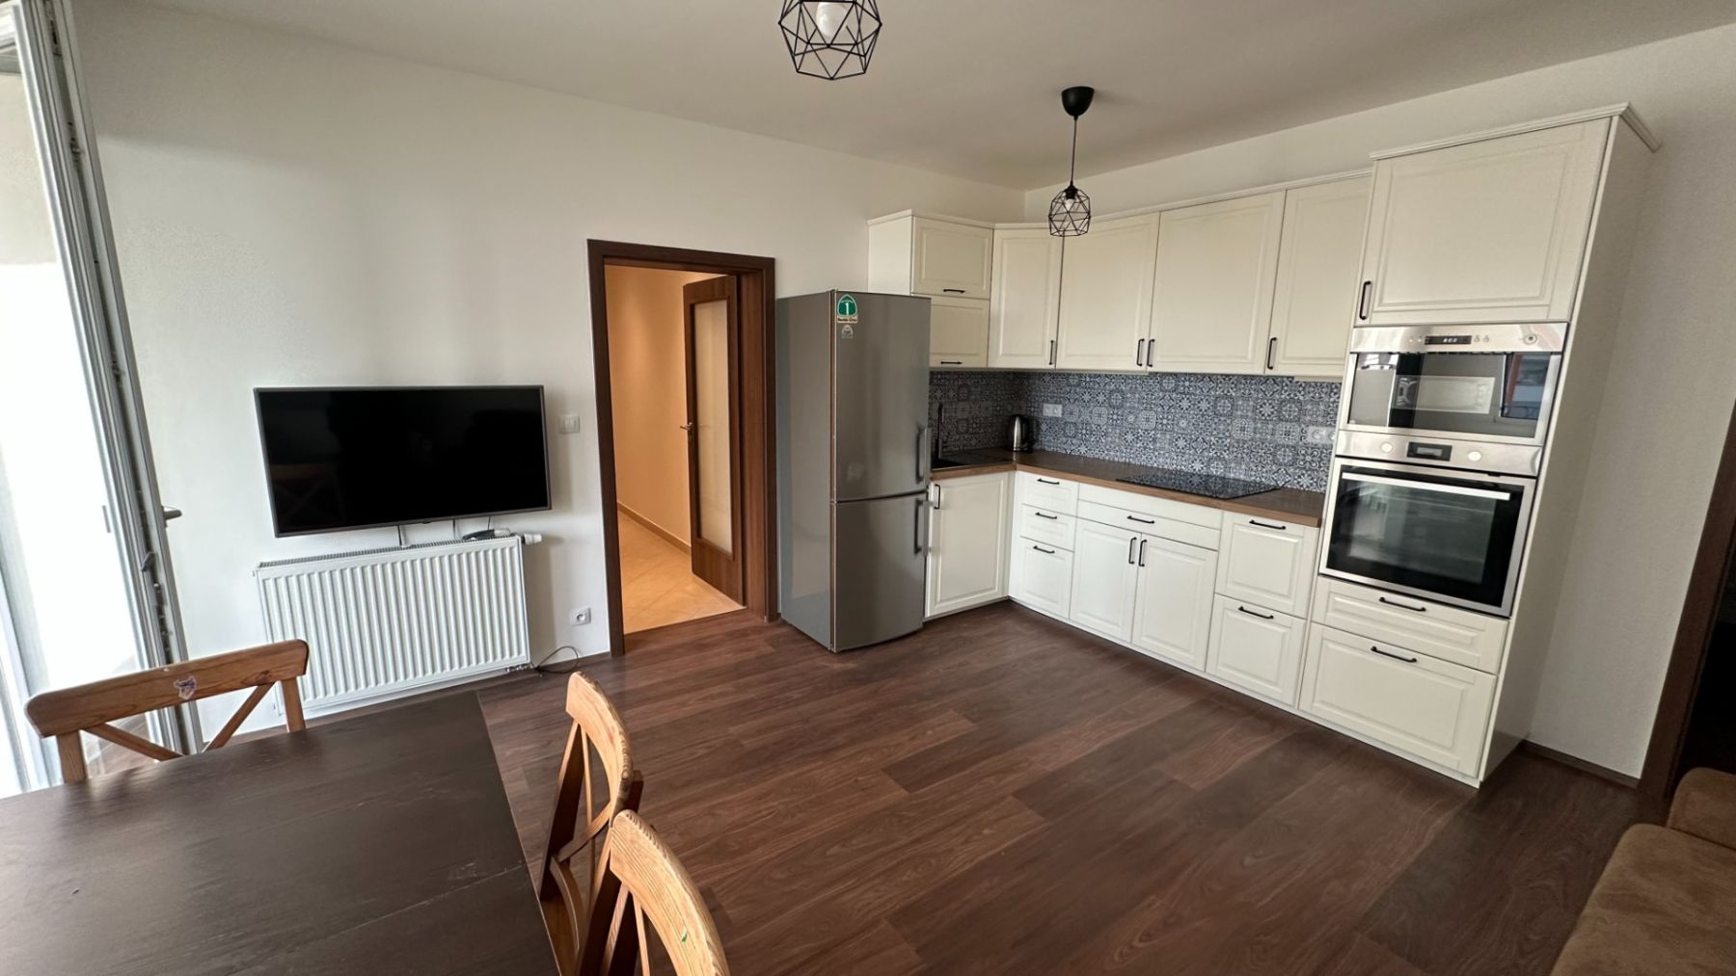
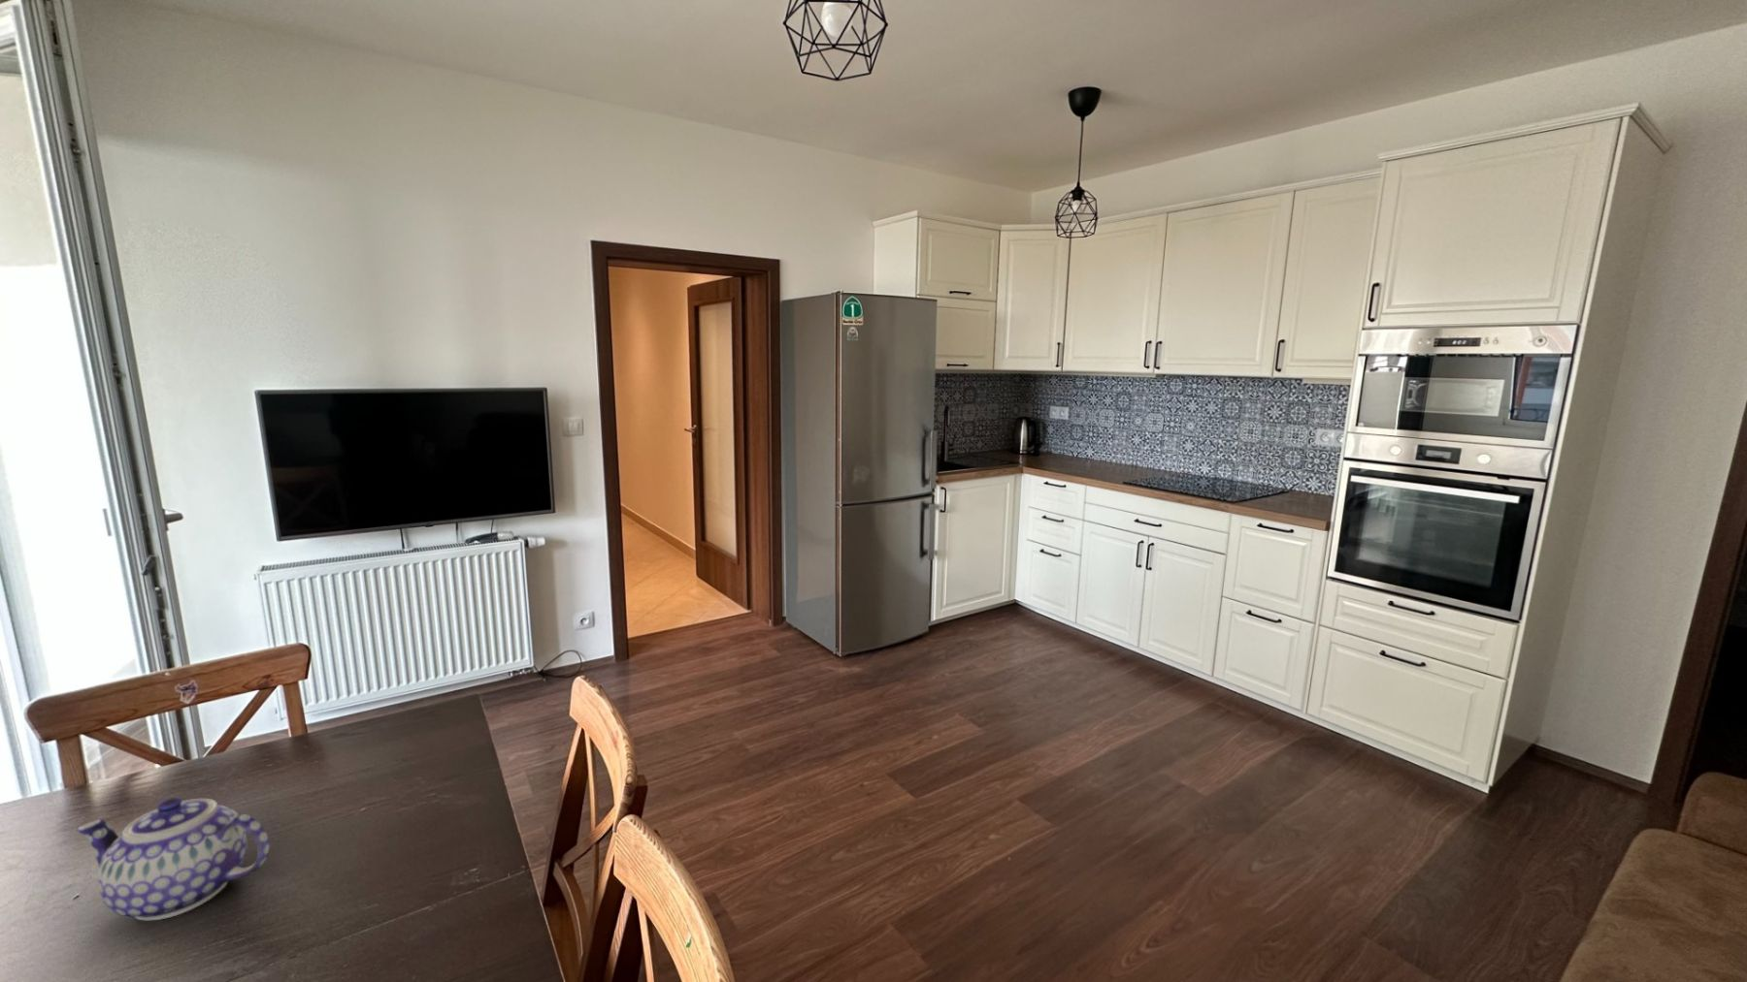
+ teapot (174, 848)
